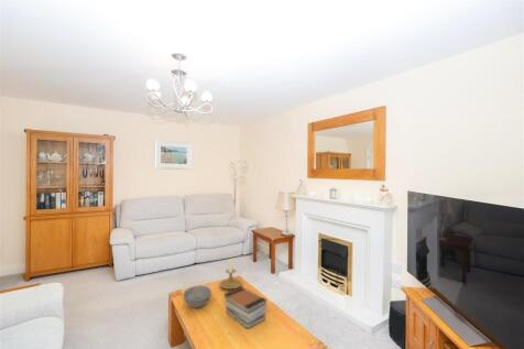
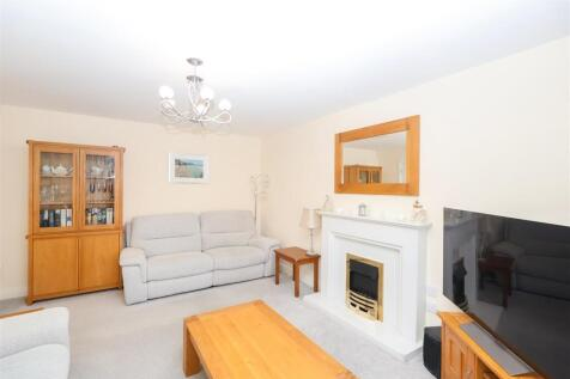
- book stack (244, 306)
- bowl (197, 298)
- candle holder (230, 272)
